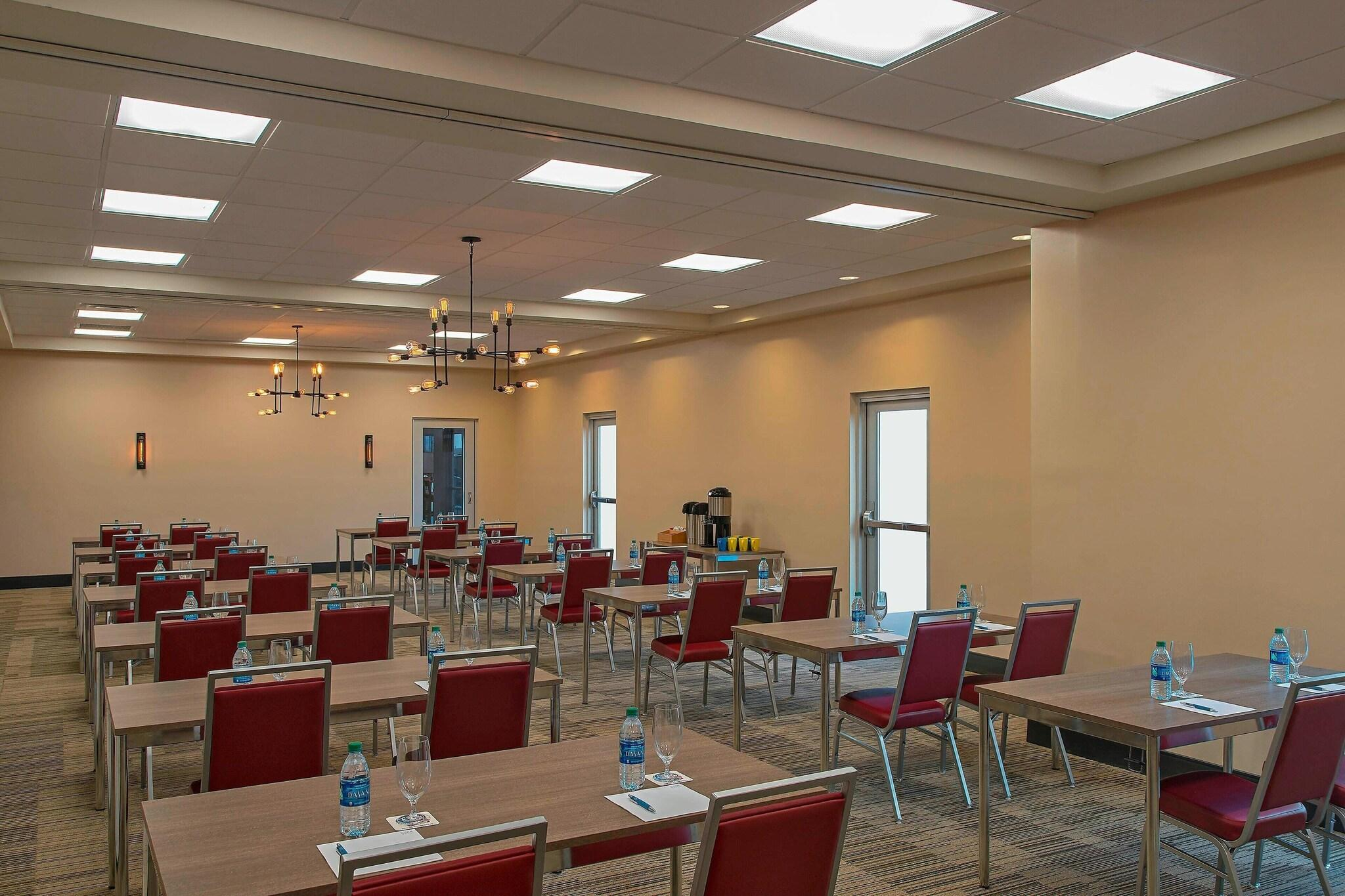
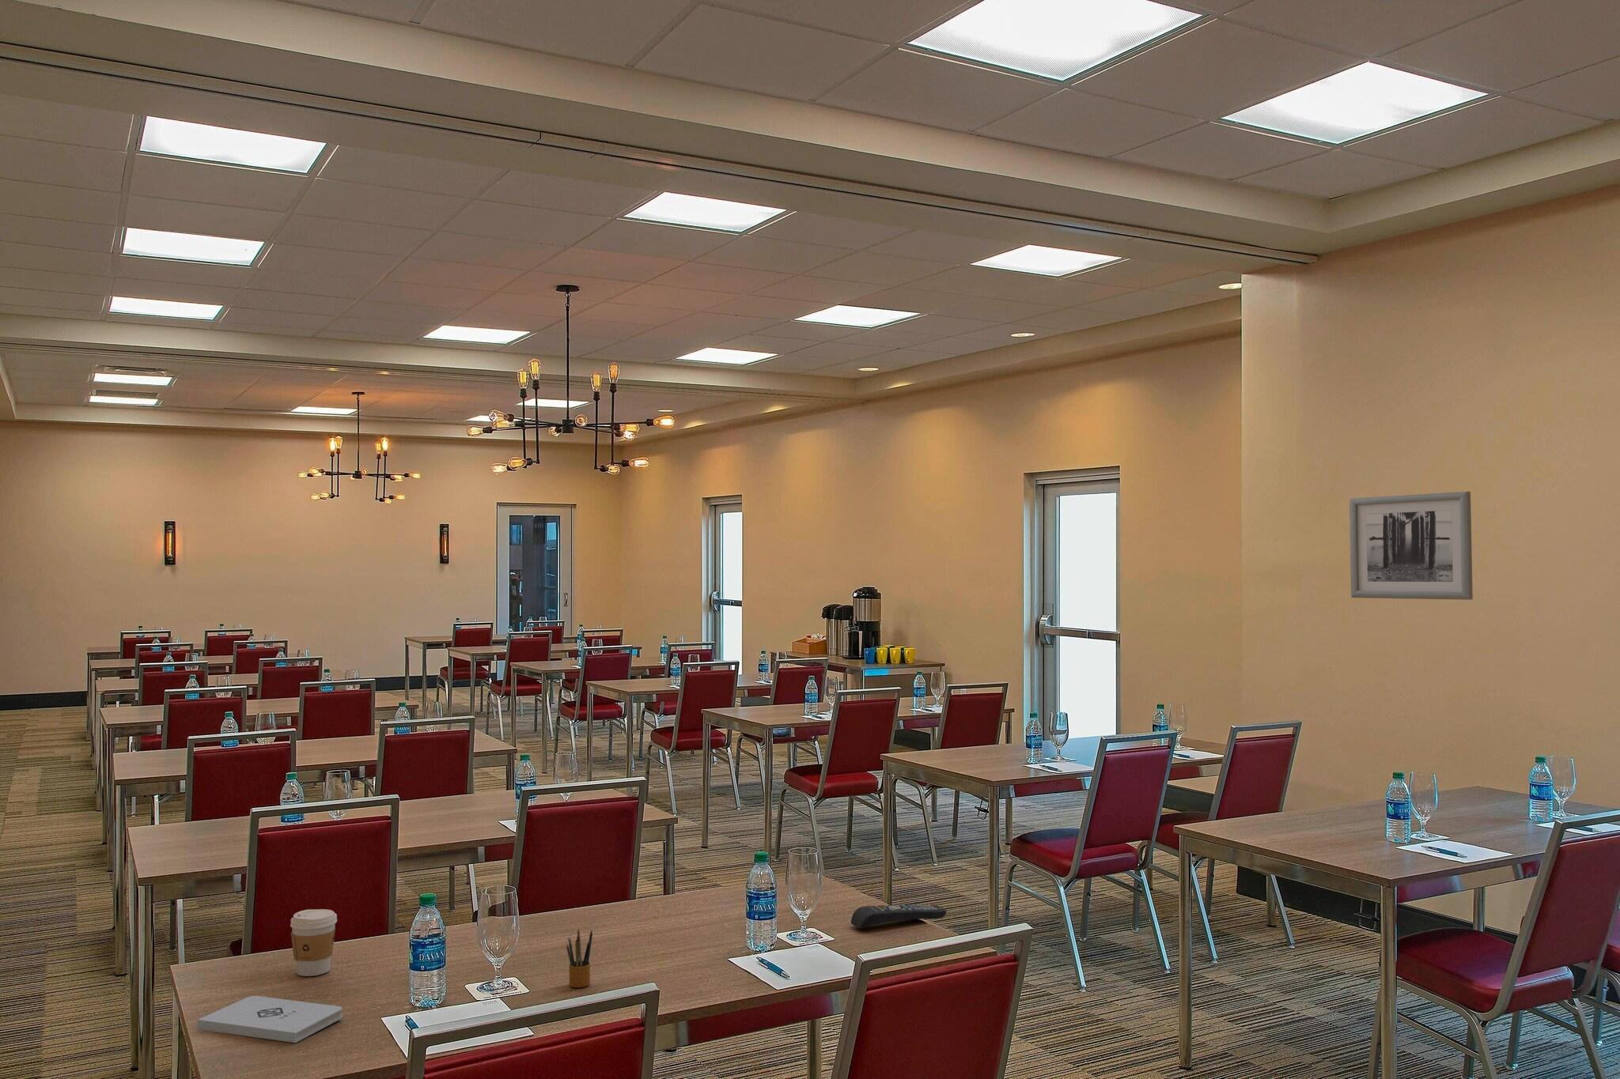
+ pencil box (581, 959)
+ wall art (1408, 547)
+ notepad (272, 1018)
+ remote control (899, 913)
+ coffee cup (313, 942)
